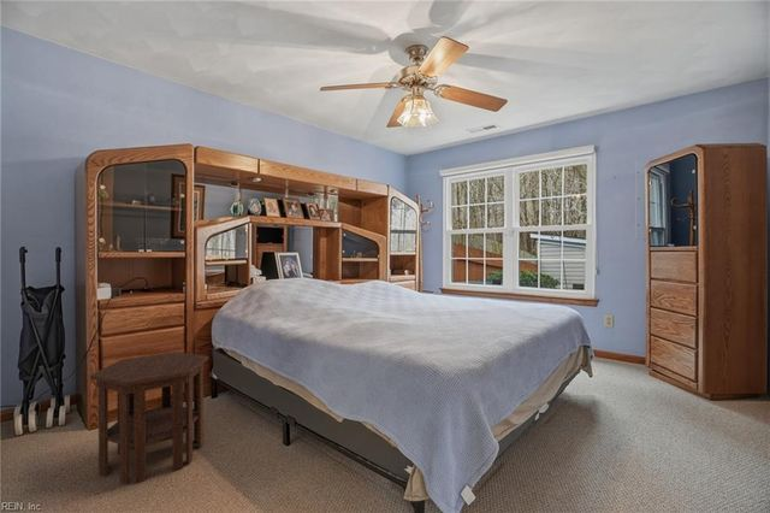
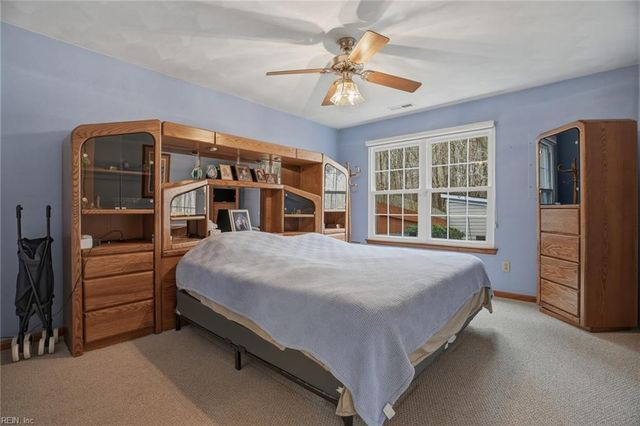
- side table (154, 409)
